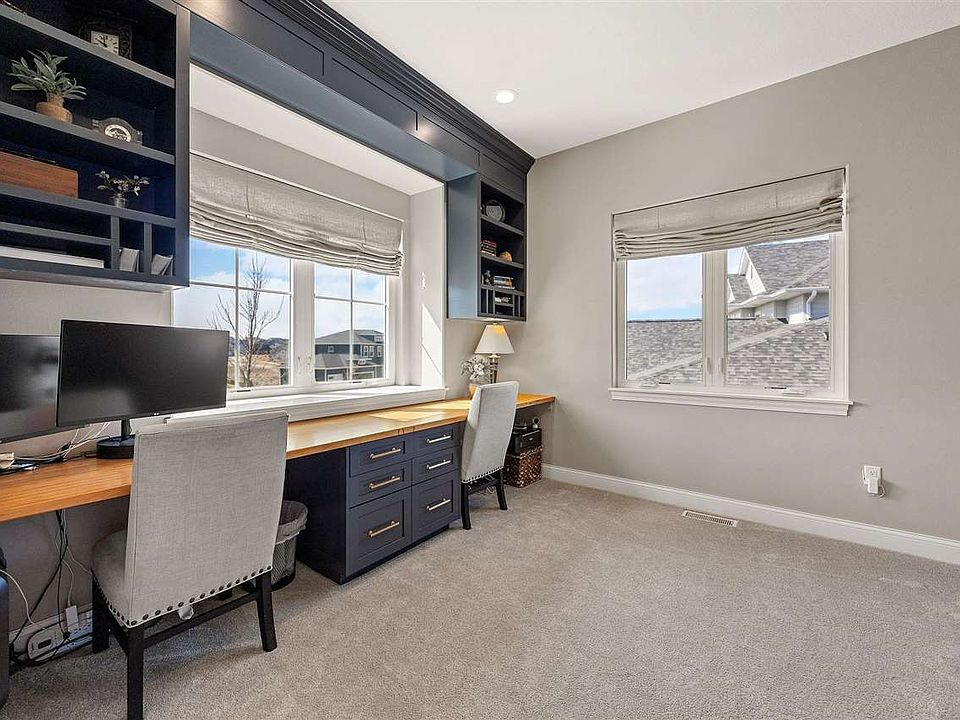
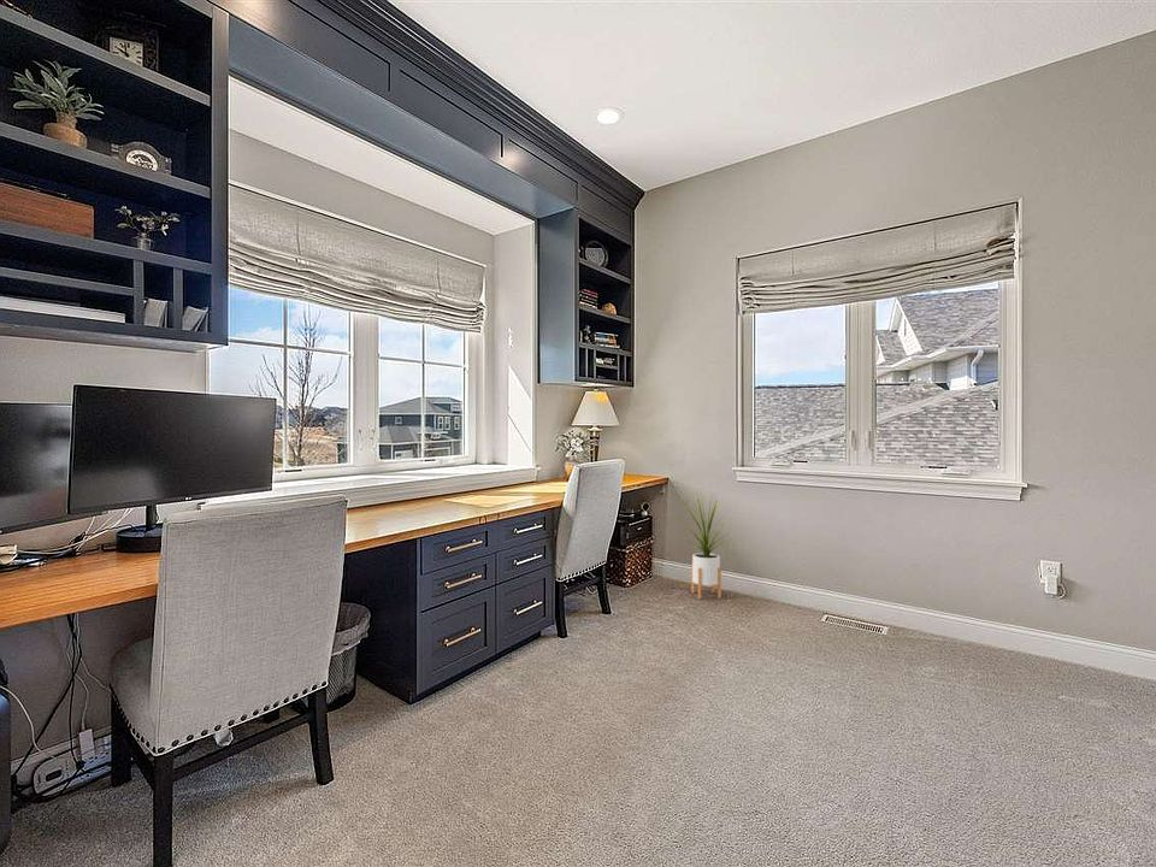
+ house plant (707, 543)
